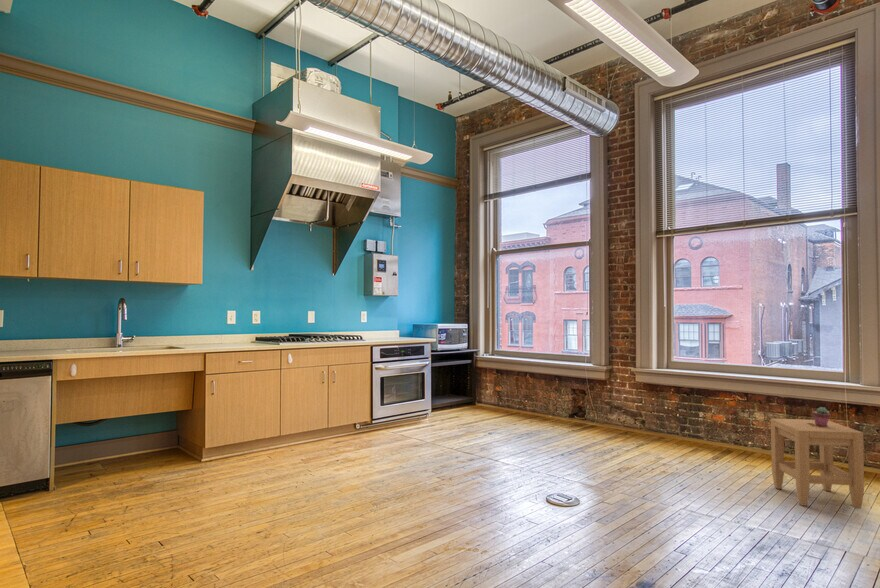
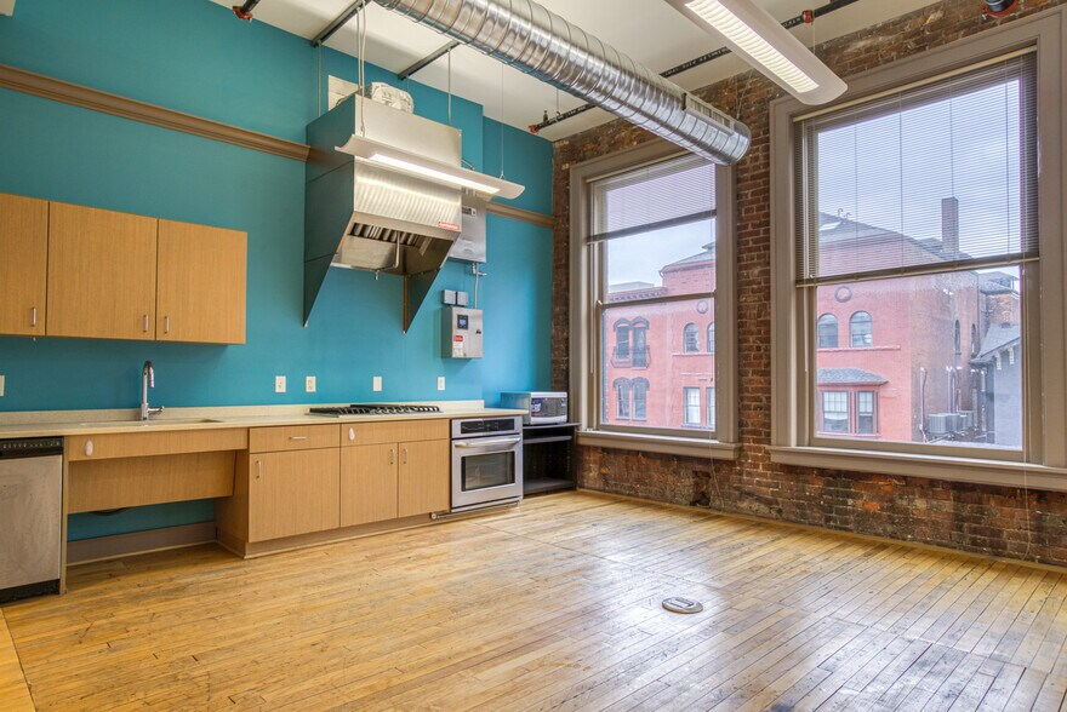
- stool (814, 462)
- potted succulent (821, 416)
